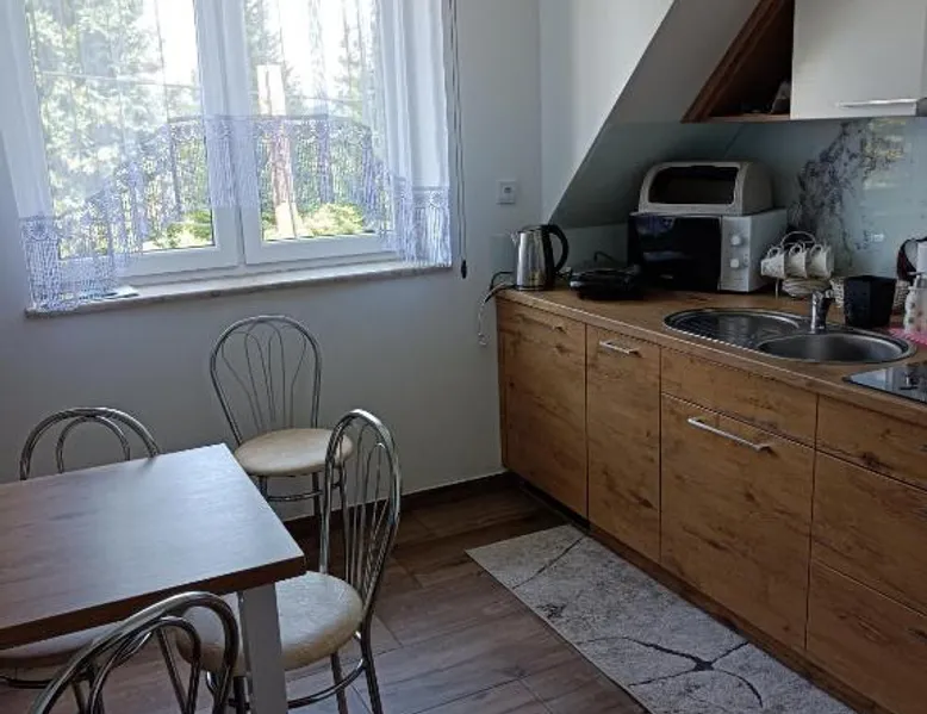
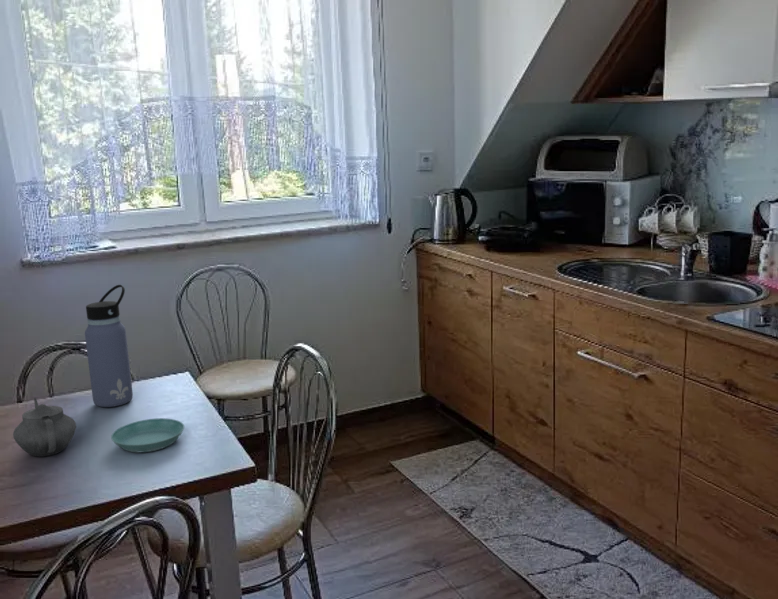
+ water bottle (108, 345)
+ saucer (148, 436)
+ teapot (44, 426)
